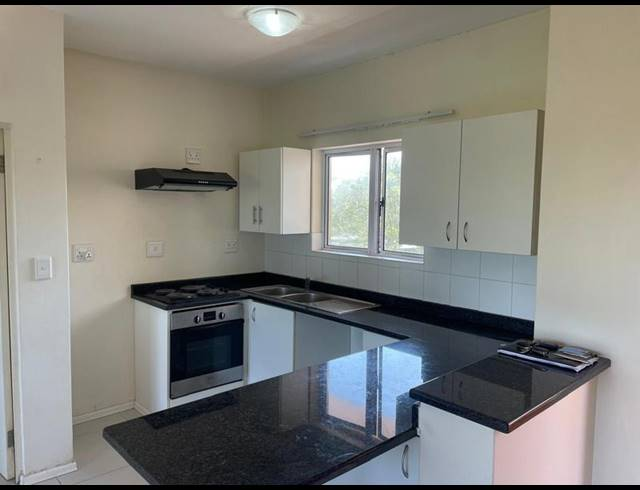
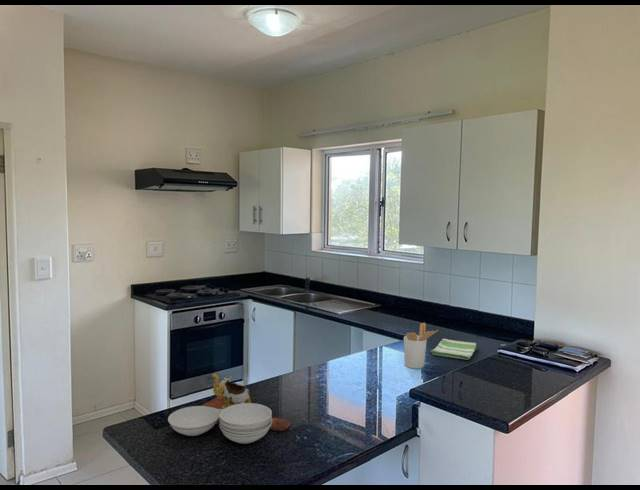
+ dish towel (454, 348)
+ cutting board (227, 405)
+ utensil holder (420, 346)
